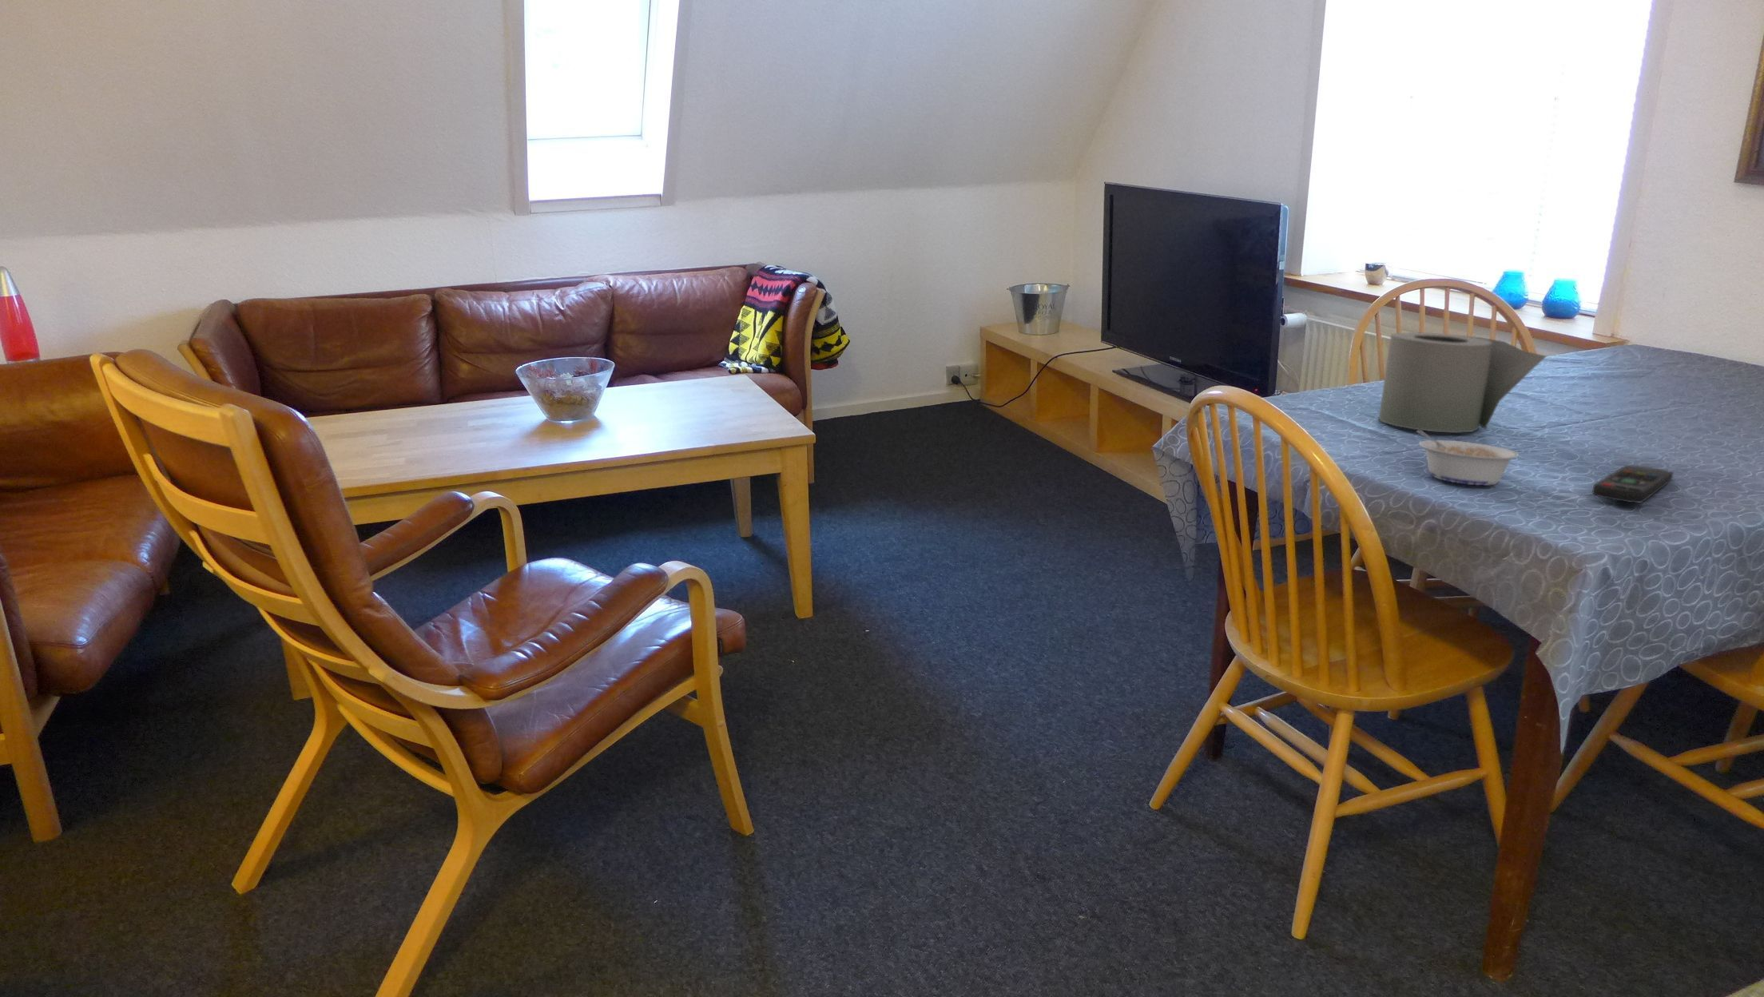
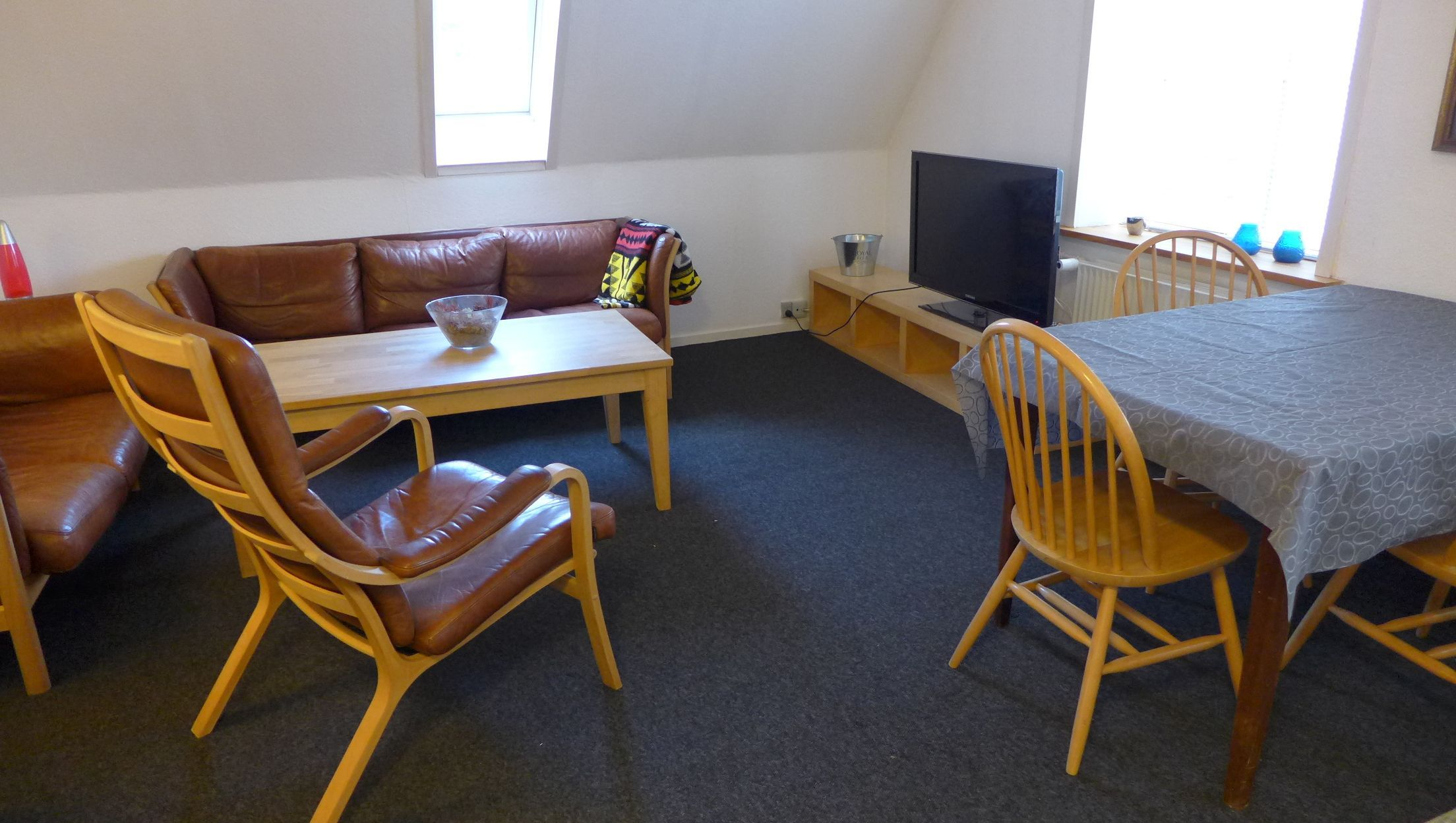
- legume (1462, 460)
- toilet paper roll (1460, 384)
- remote control (1634, 482)
